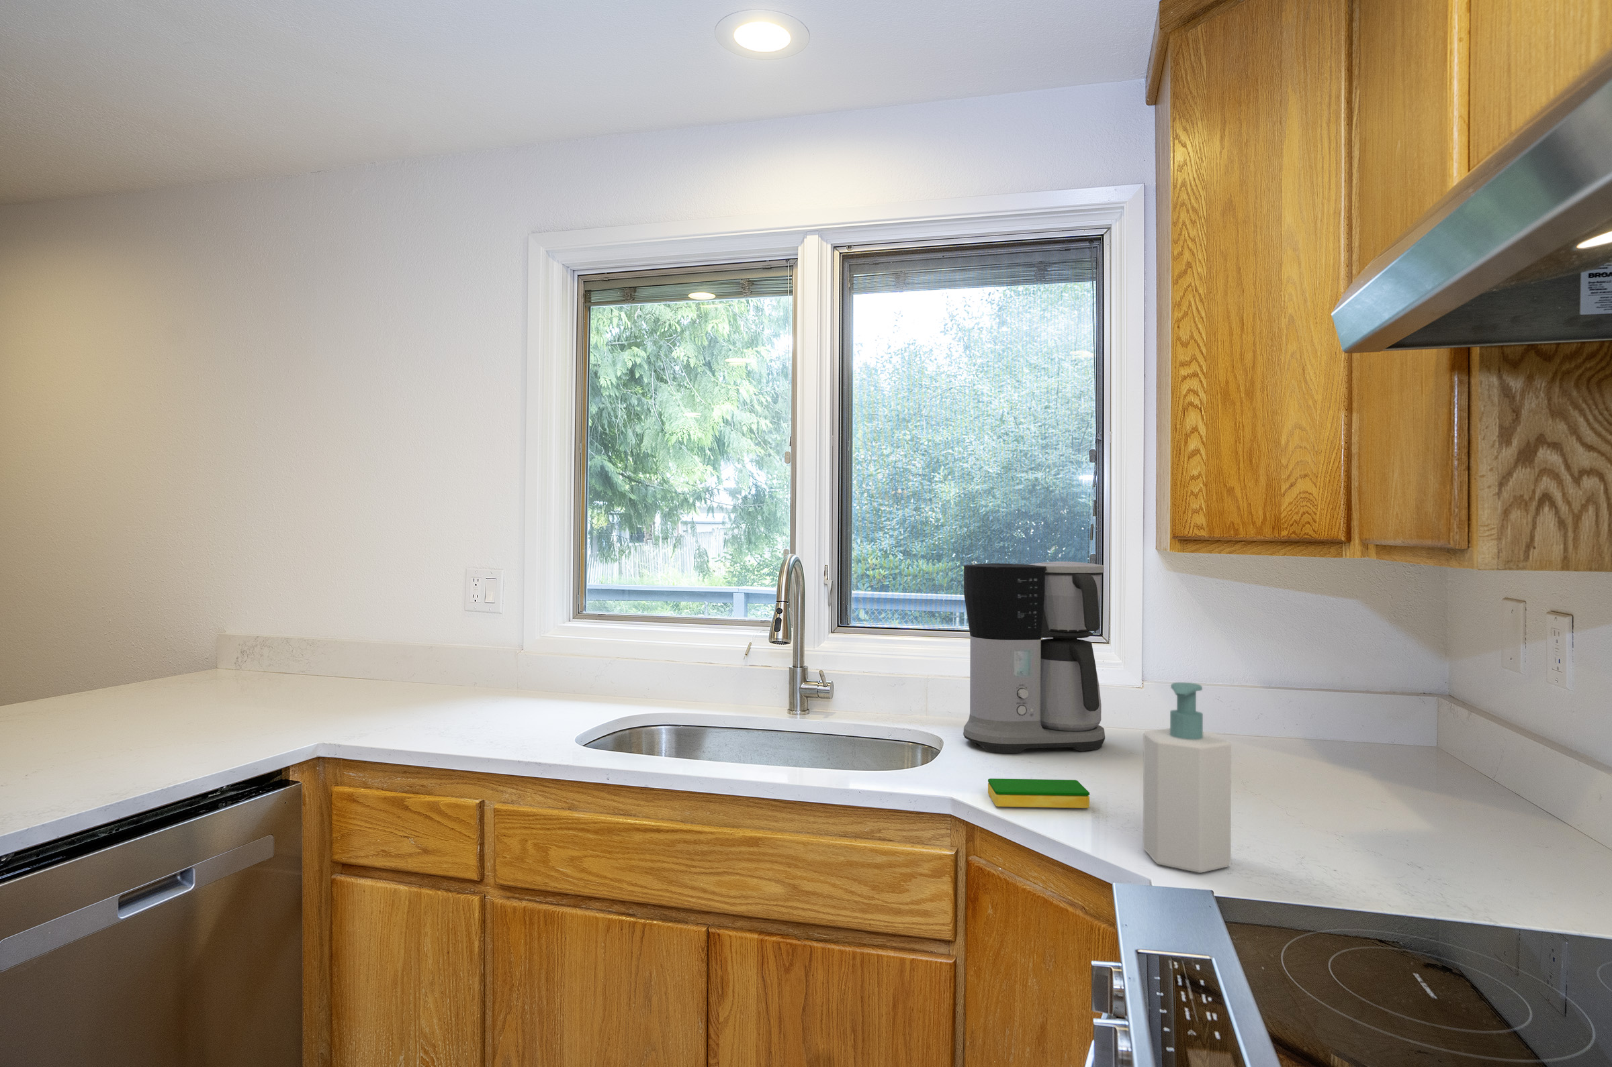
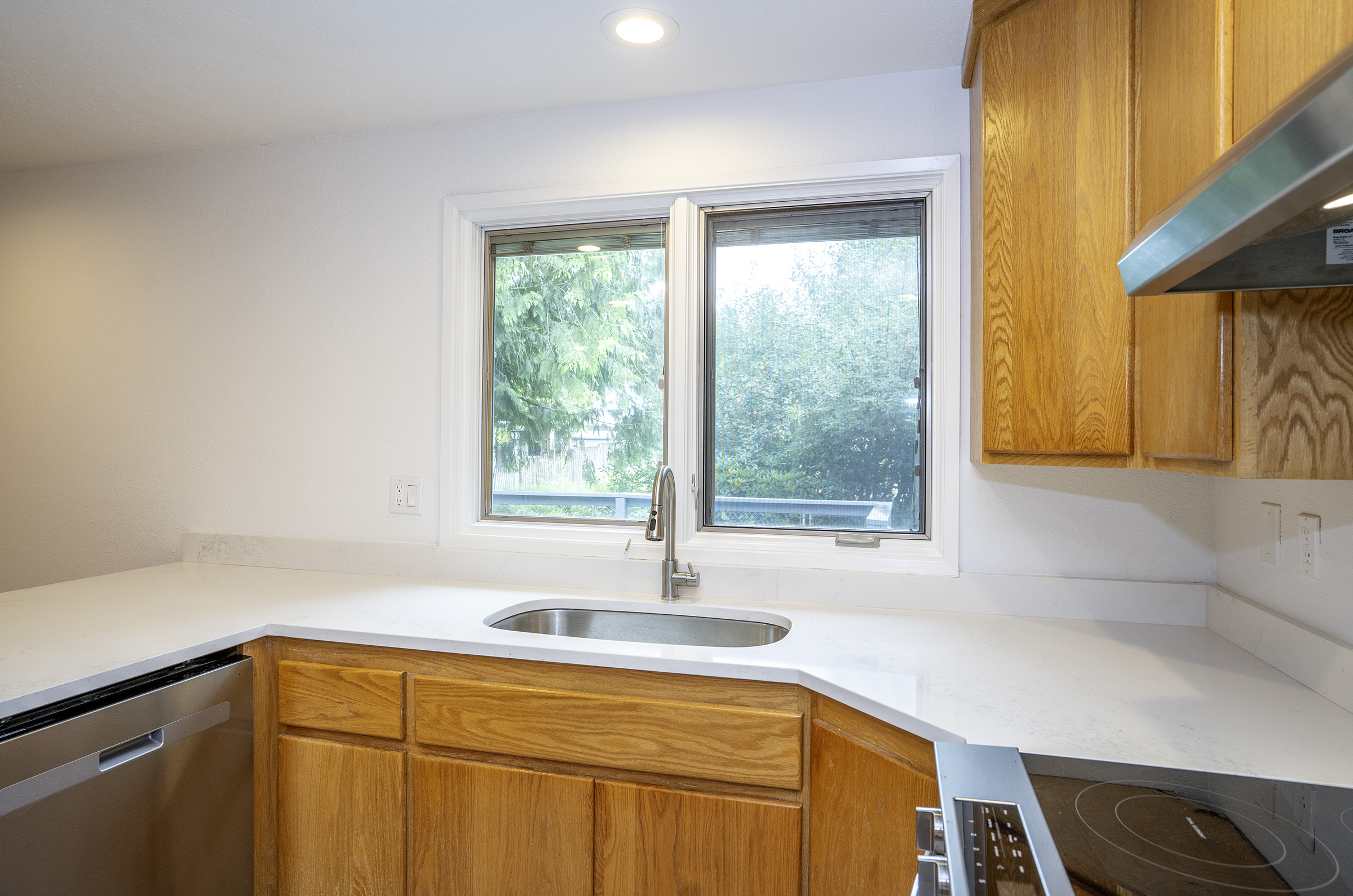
- coffee maker (1039, 654)
- soap bottle (1187, 770)
- dish sponge (1037, 793)
